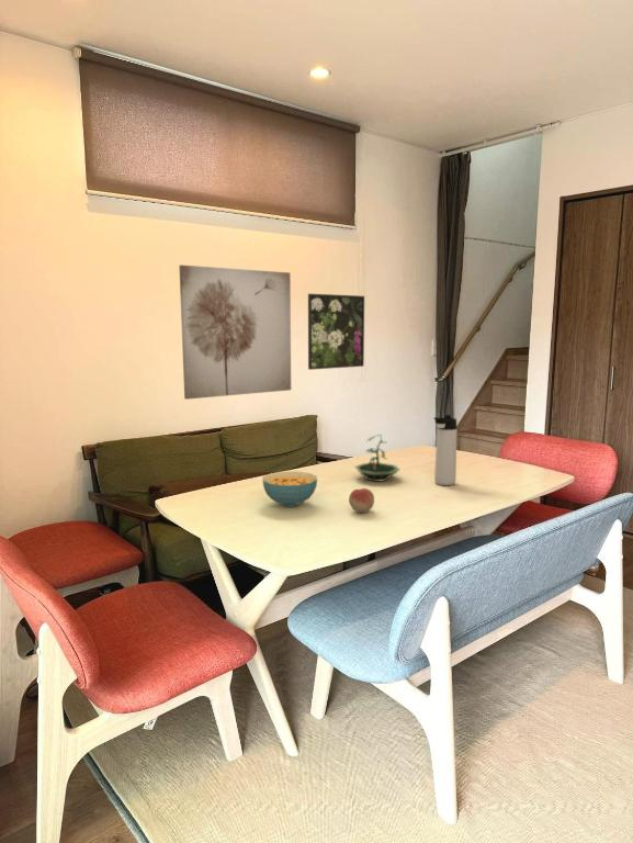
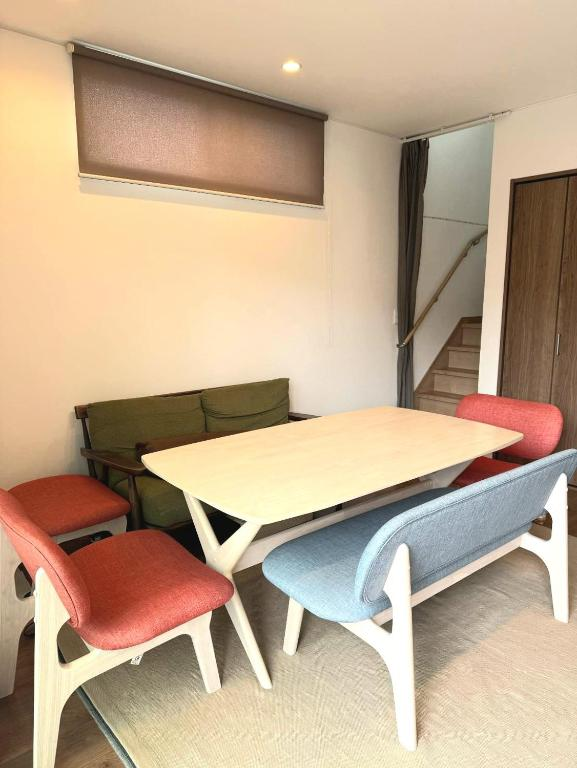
- terrarium (377, 445)
- thermos bottle (443, 450)
- fruit (361, 499)
- wall art (239, 333)
- cereal bowl (290, 491)
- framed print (337, 331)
